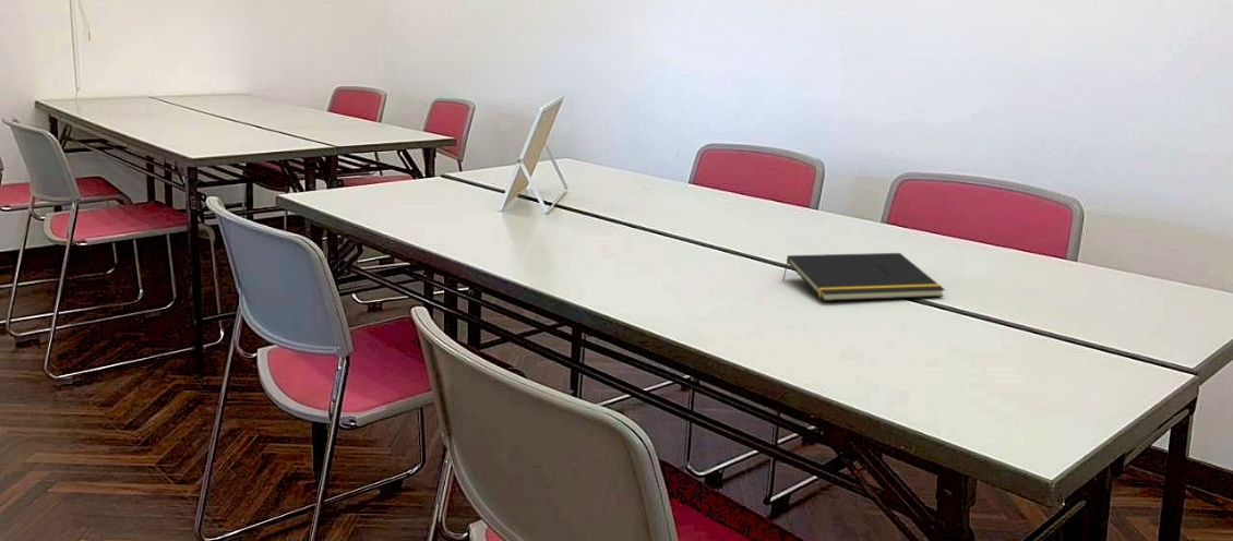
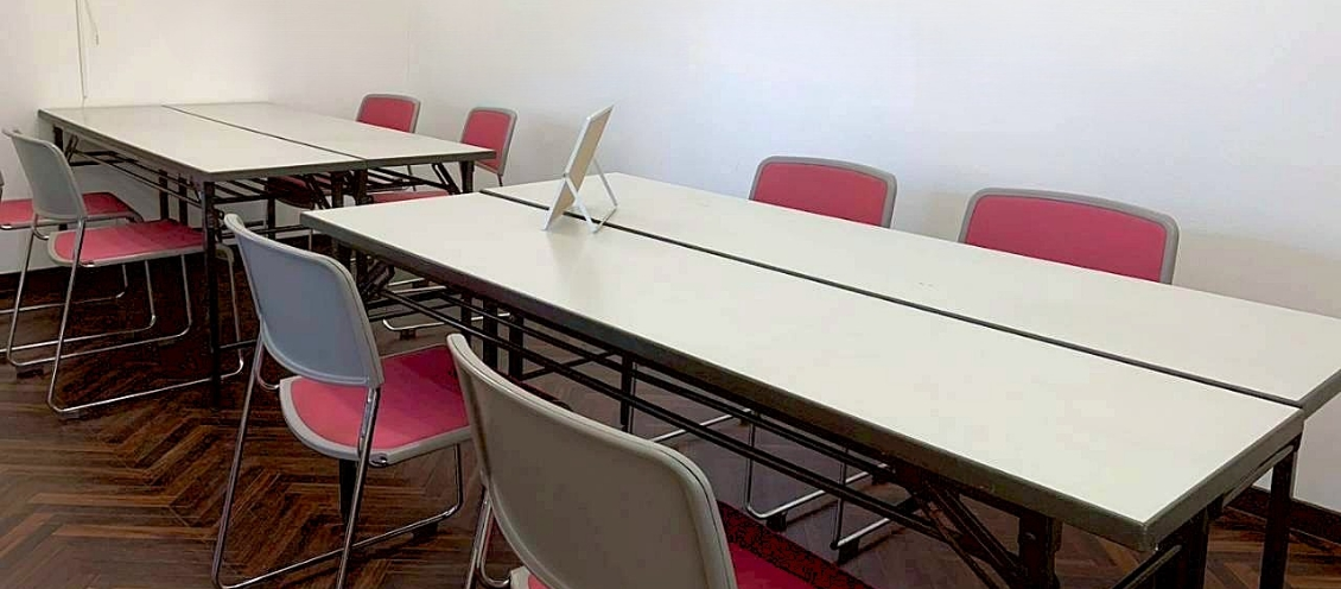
- notepad (863, 275)
